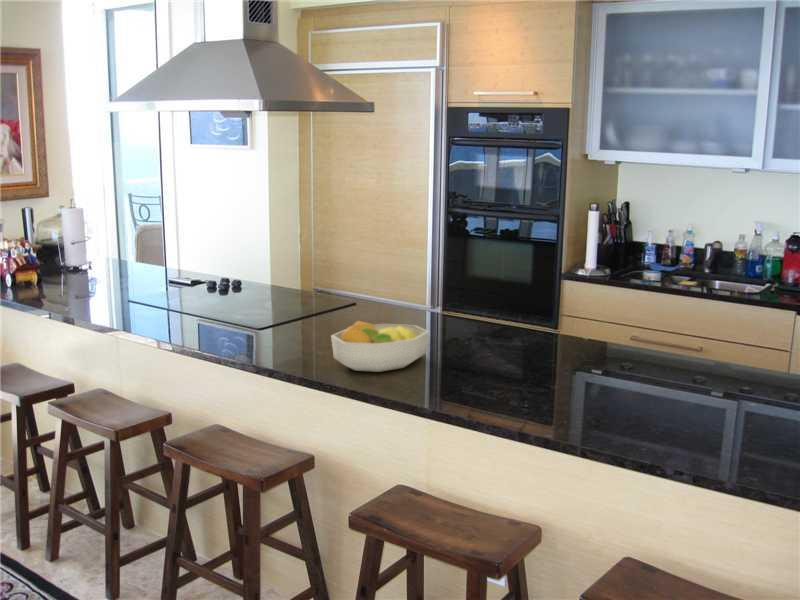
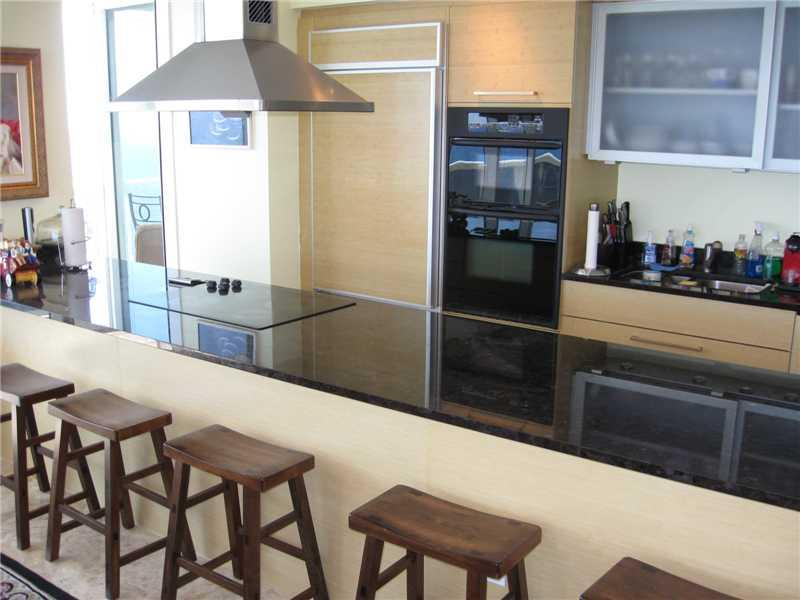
- fruit bowl (380, 341)
